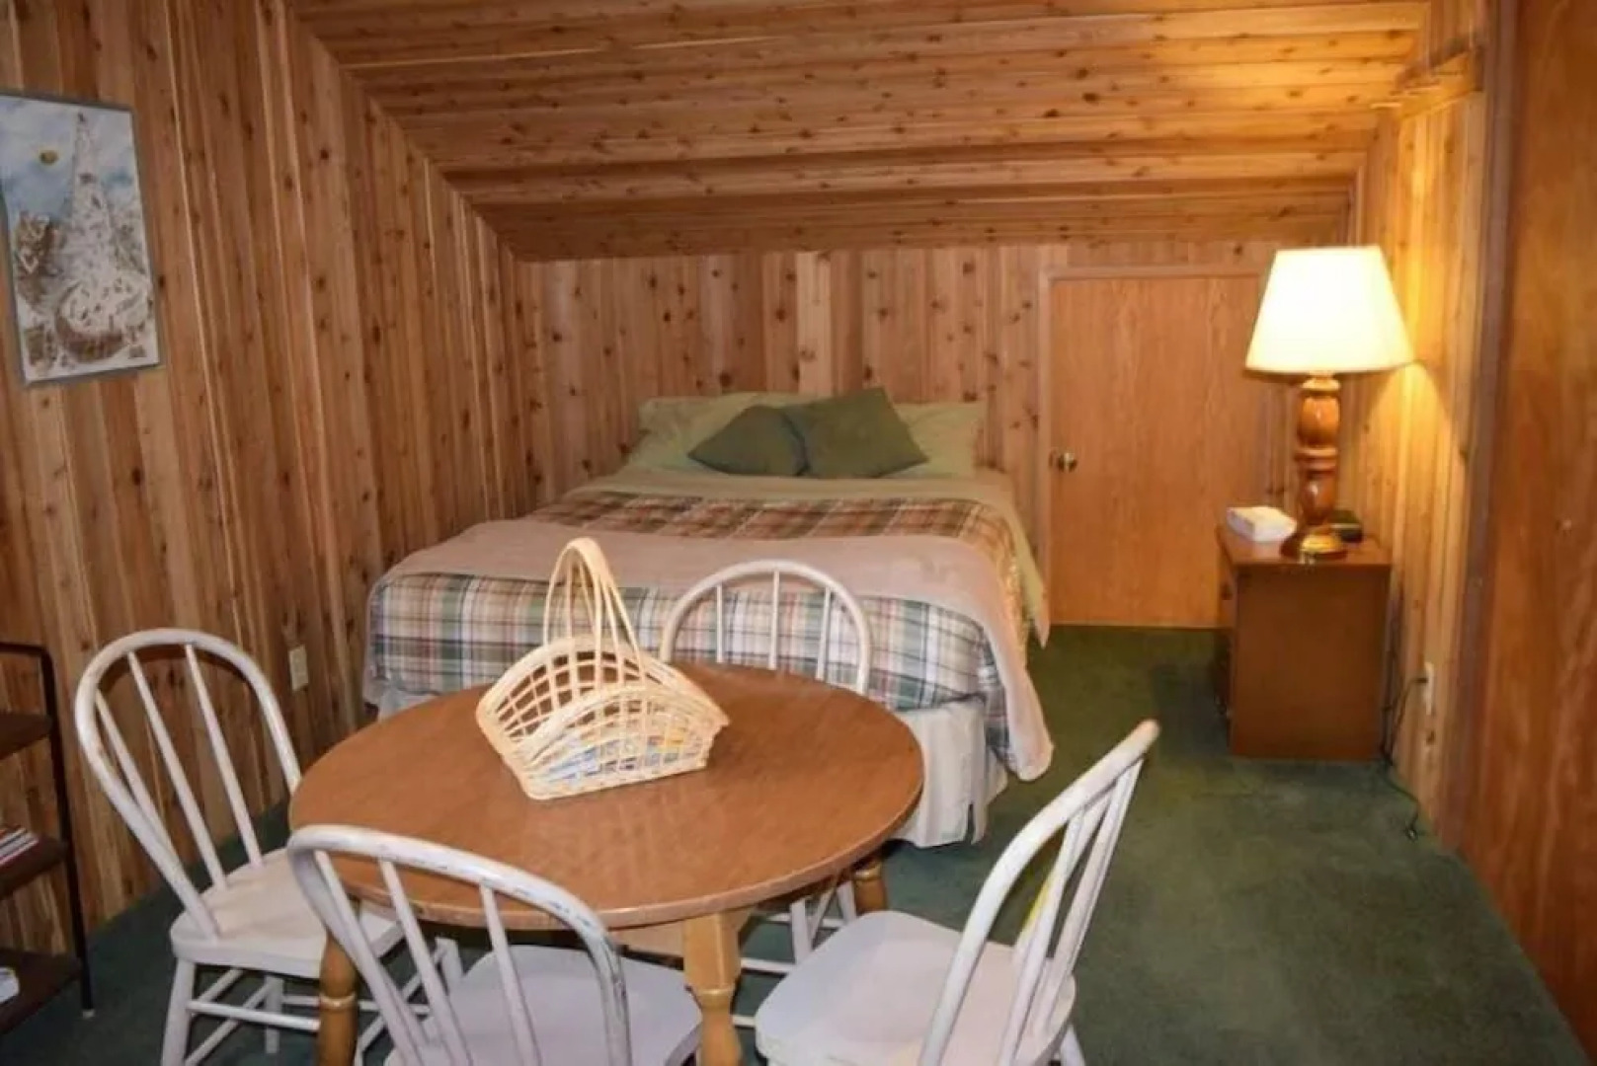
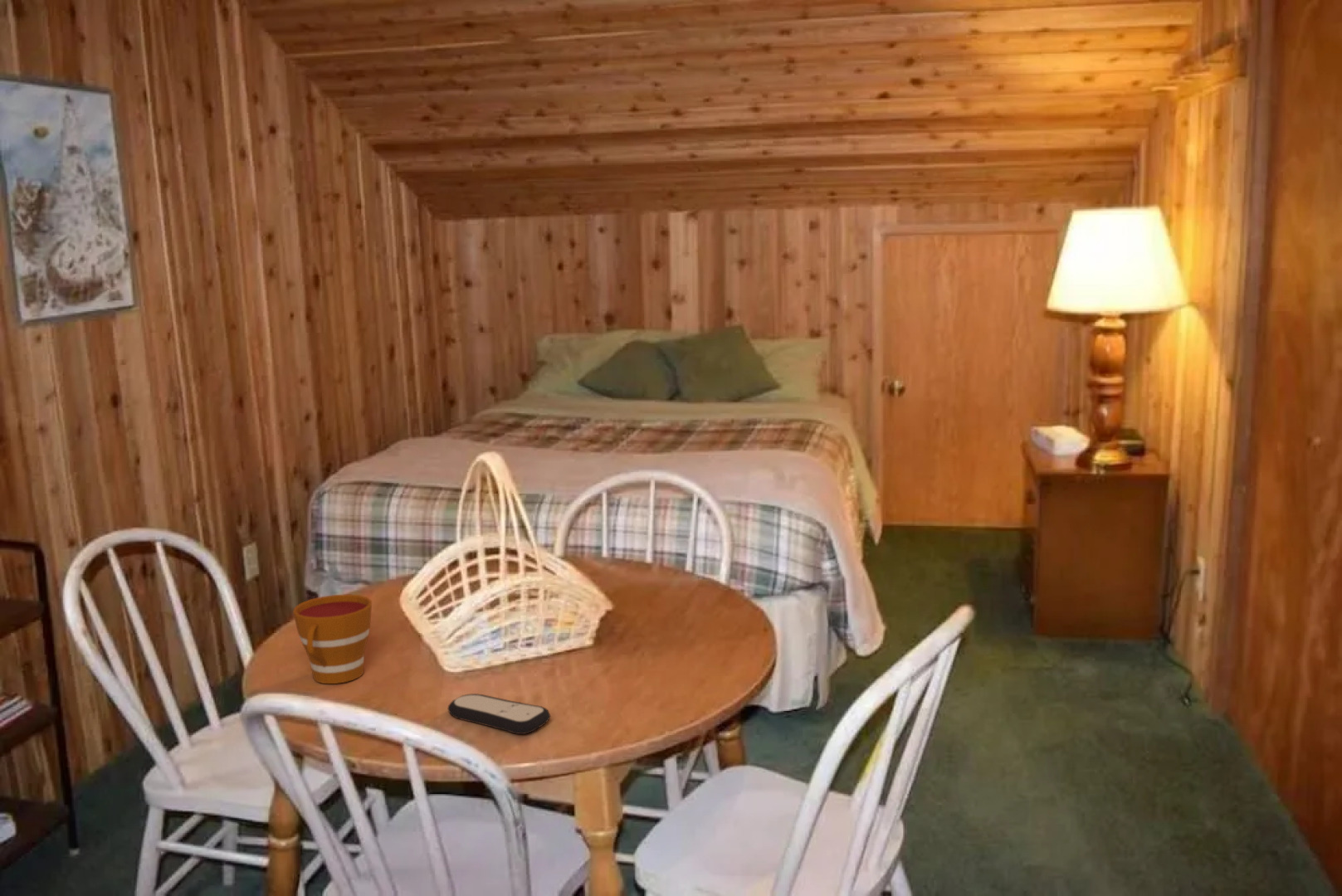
+ cup (333, 642)
+ remote control (497, 712)
